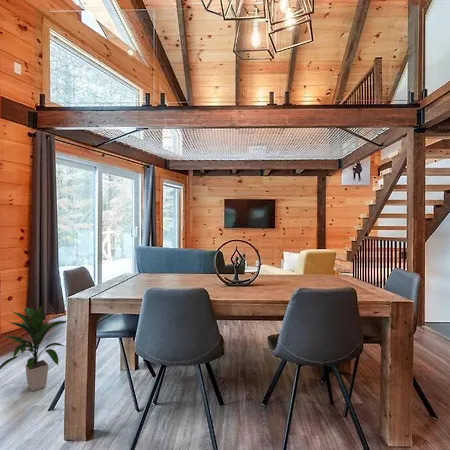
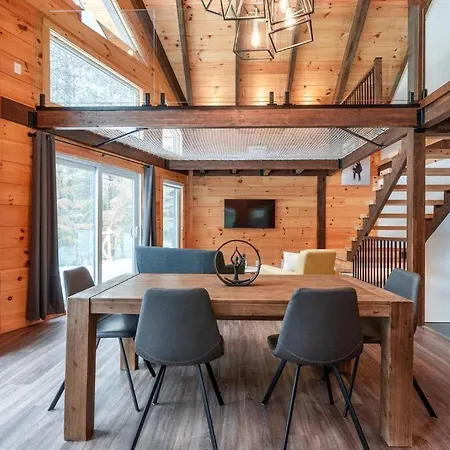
- indoor plant (33, 346)
